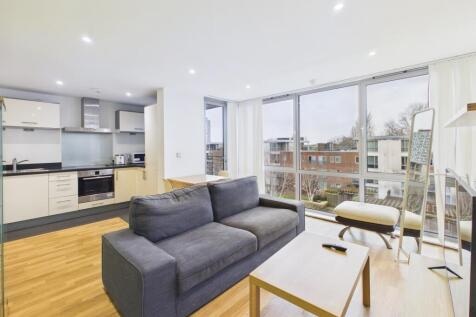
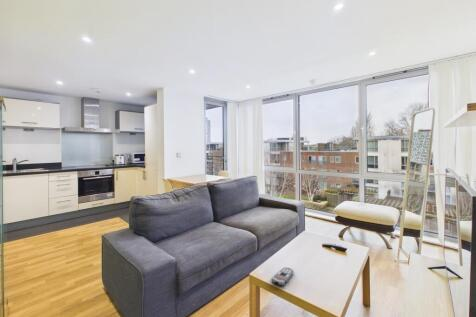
+ remote control (283, 275)
